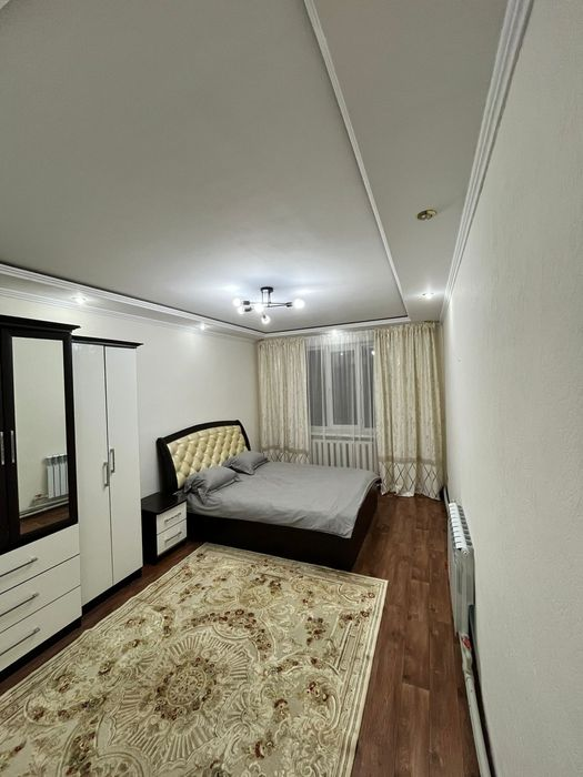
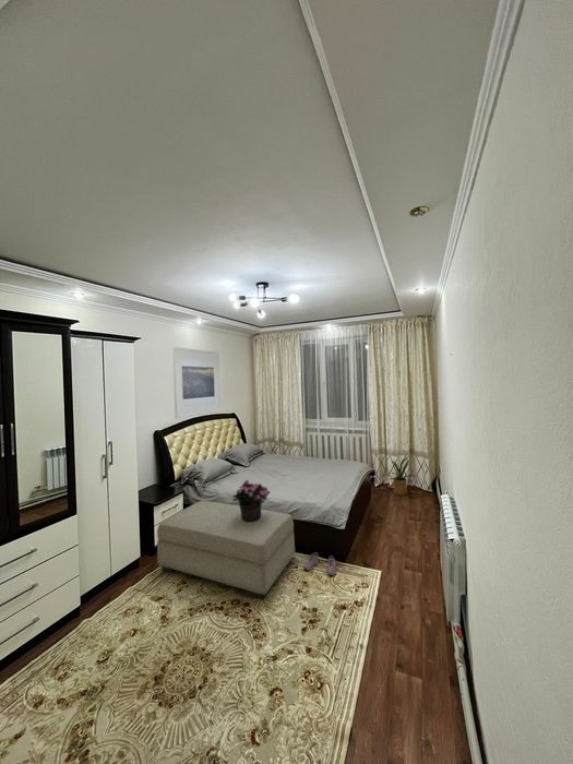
+ potted flower (251, 499)
+ shoe (317, 562)
+ ottoman (227, 539)
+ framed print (199, 382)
+ house plant (398, 474)
